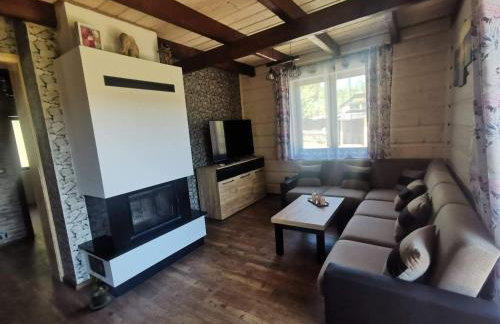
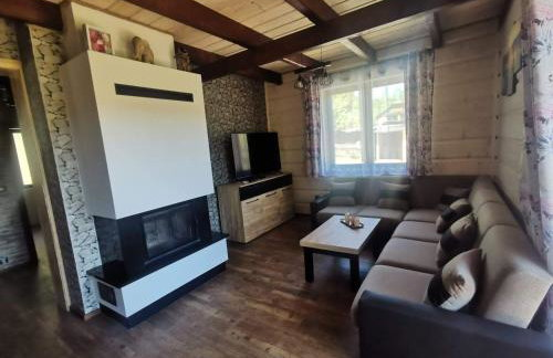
- potted plant (98, 287)
